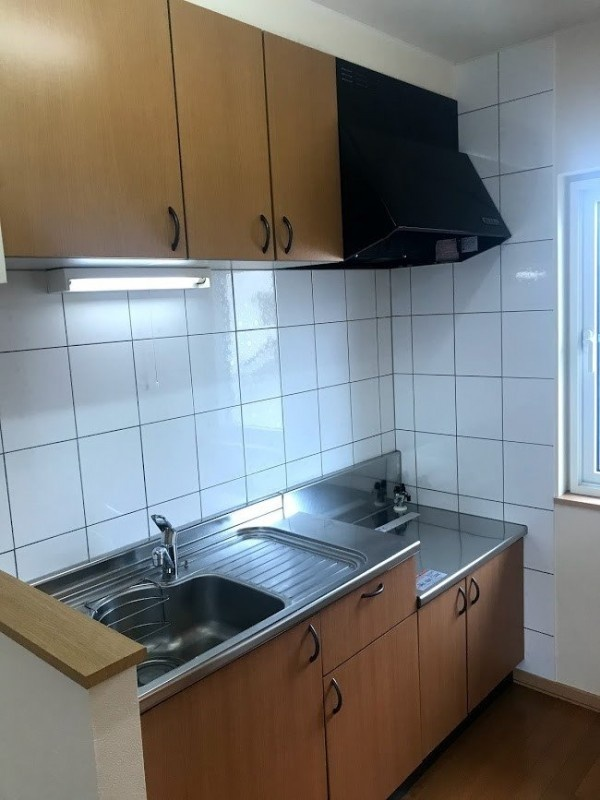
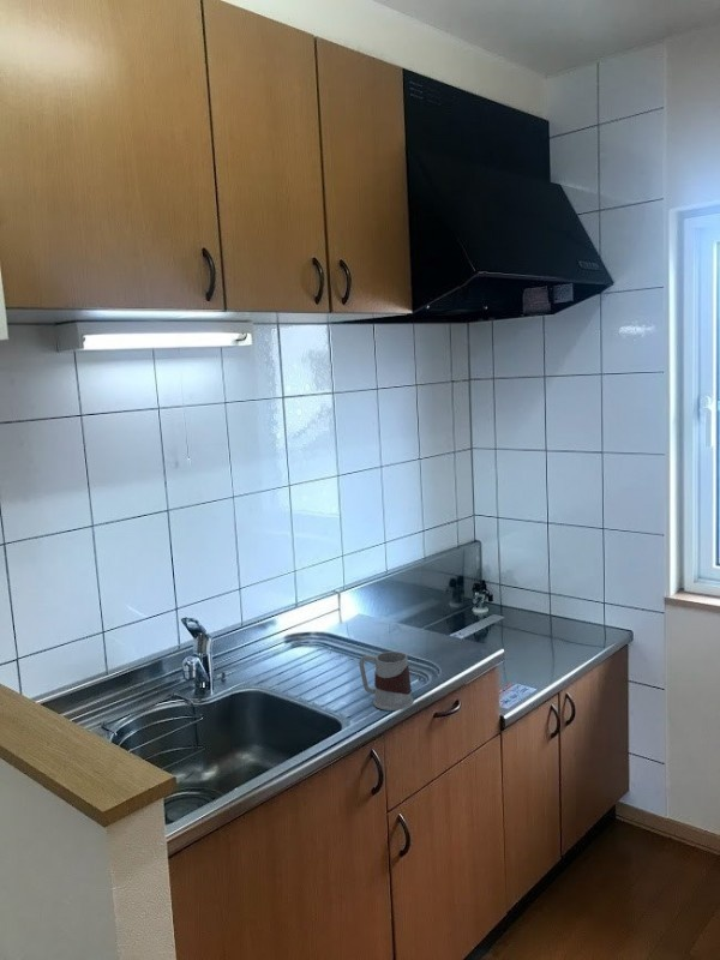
+ mug (385, 678)
